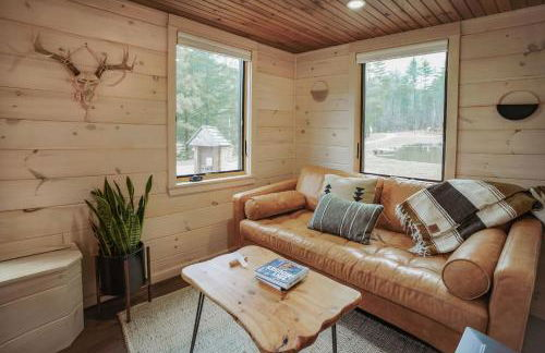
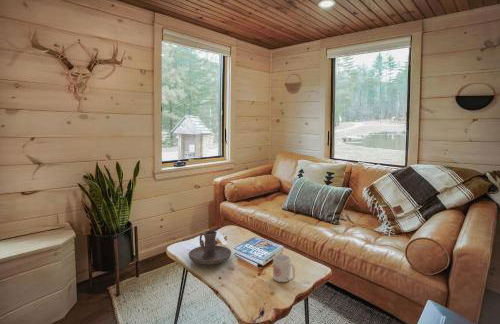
+ candle holder (208, 244)
+ mug (284, 269)
